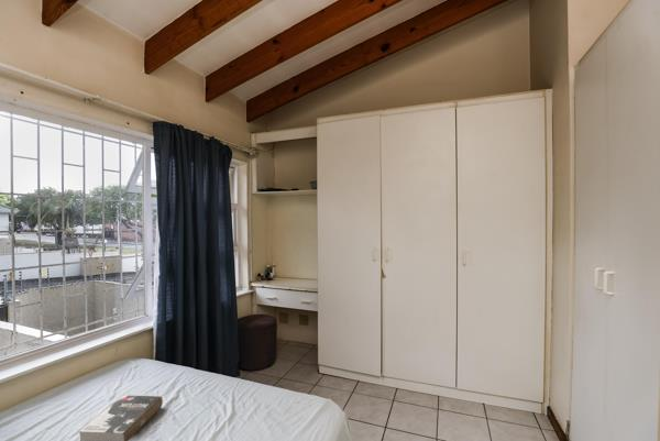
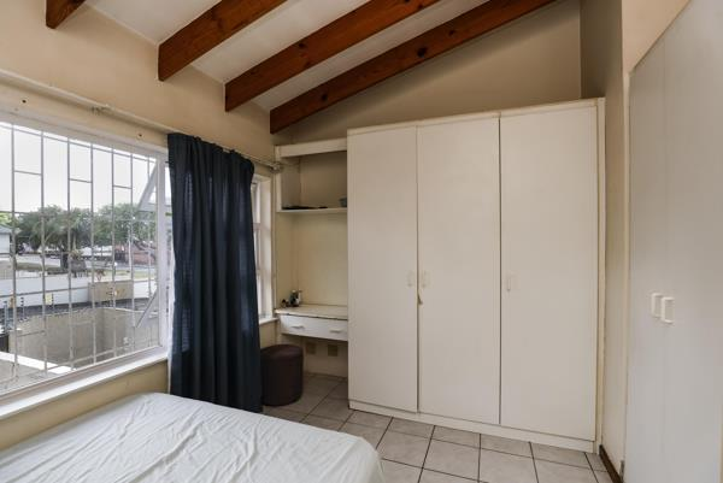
- book (123, 418)
